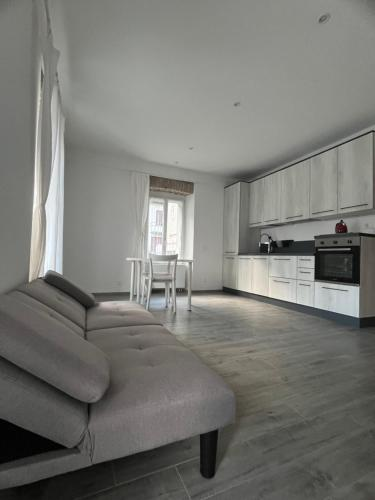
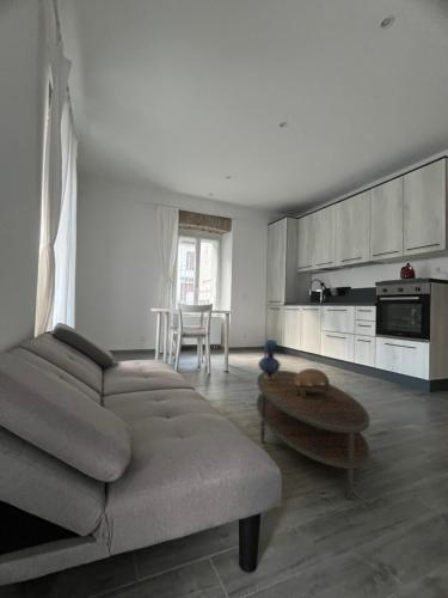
+ decorative bowl (312, 380)
+ vase (269, 359)
+ coffee table (301, 415)
